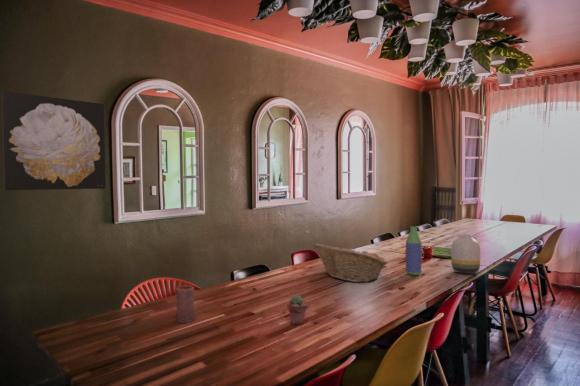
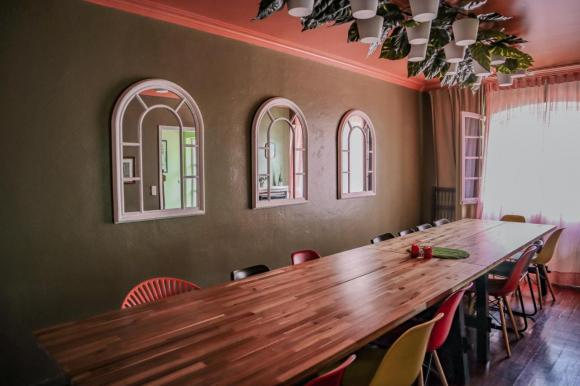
- wall art (57, 144)
- potted succulent (297, 308)
- fruit basket (349, 259)
- bottle (413, 250)
- candle (185, 303)
- vase (465, 253)
